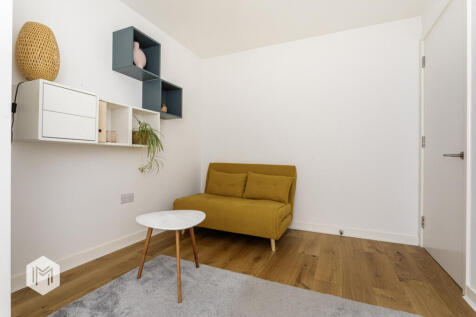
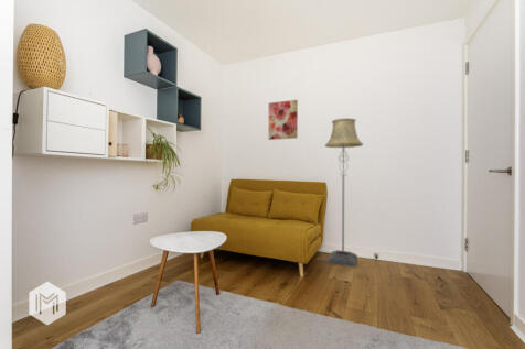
+ wall art (282, 120)
+ floor lamp (343, 190)
